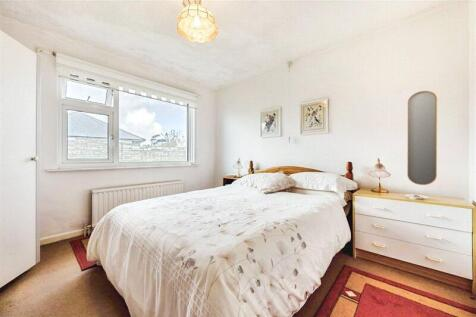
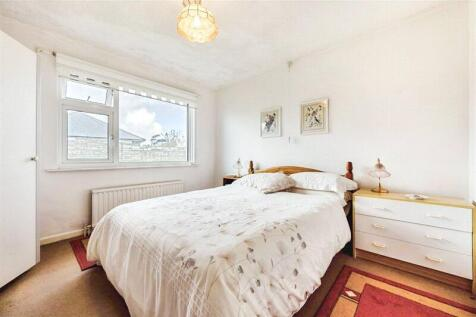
- home mirror (421, 138)
